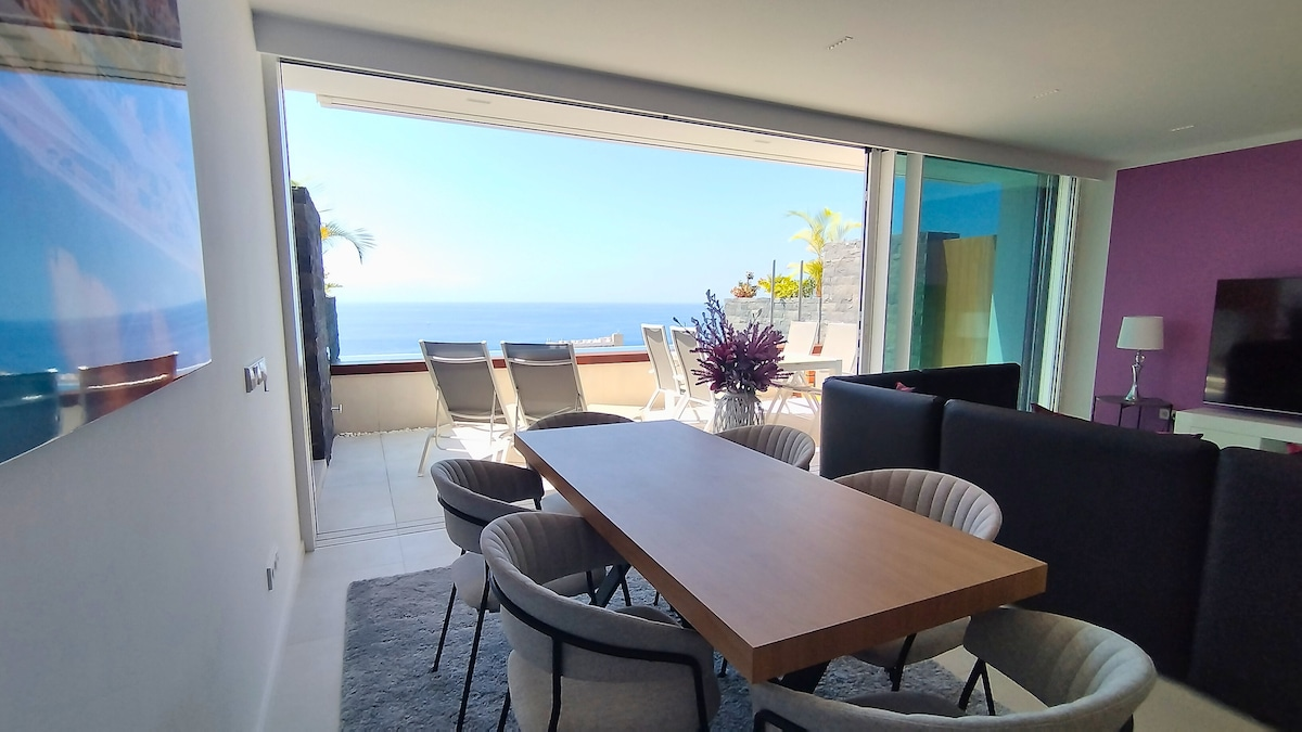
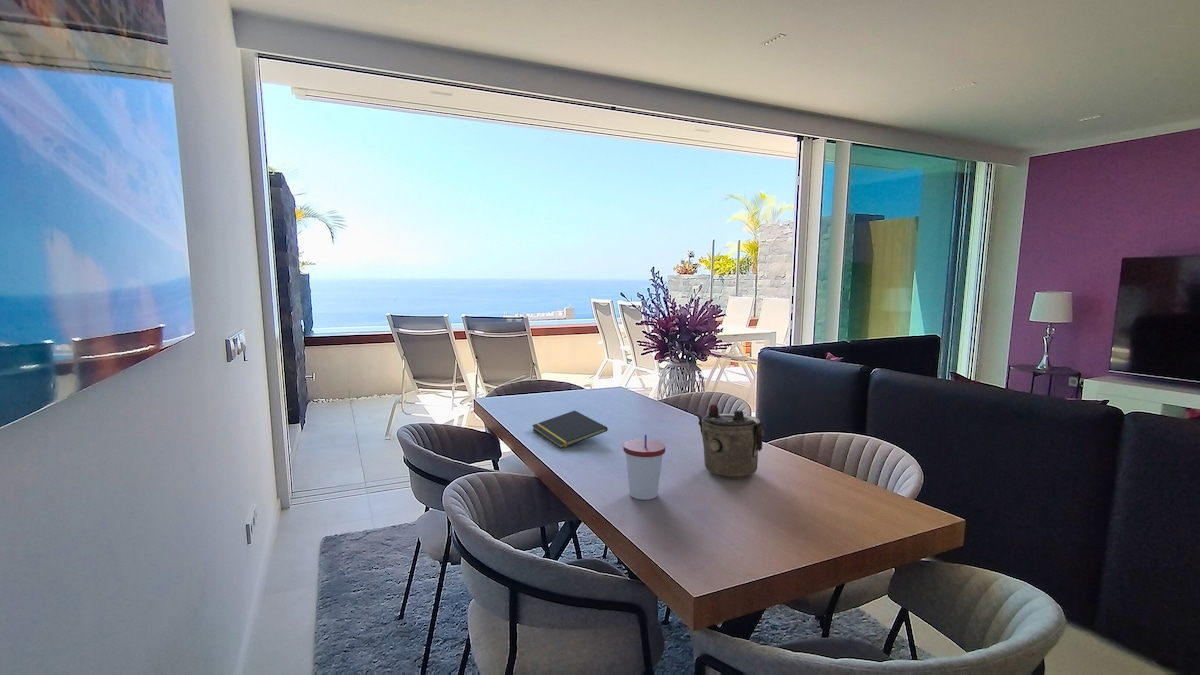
+ cup (644, 463)
+ teapot (727, 438)
+ notepad (568, 428)
